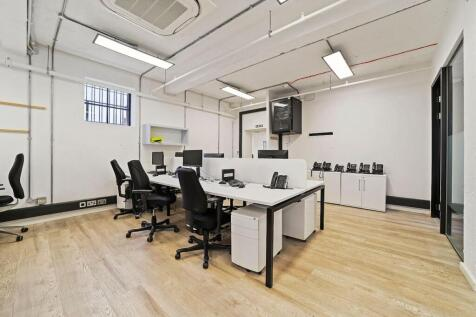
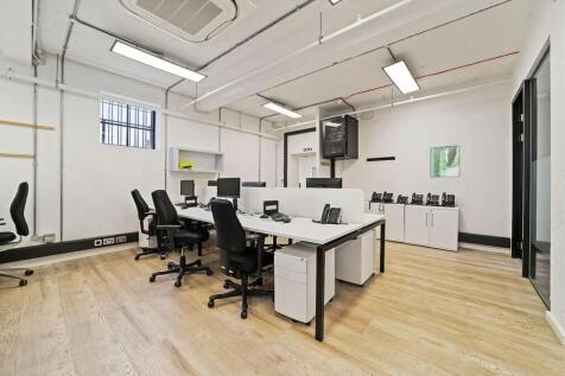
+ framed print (444, 161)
